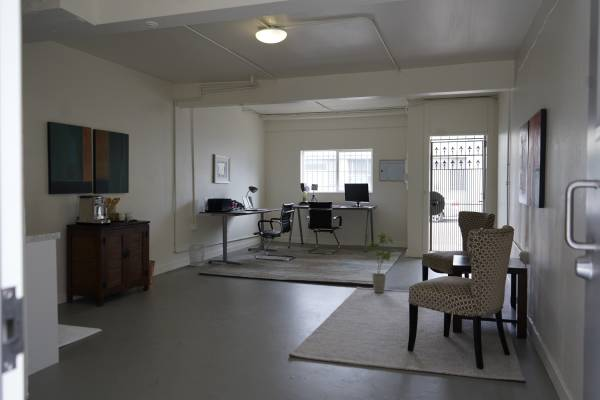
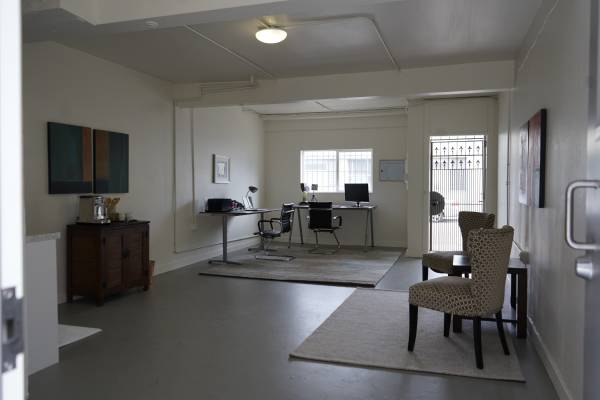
- house plant (382, 262)
- wastebasket (196, 255)
